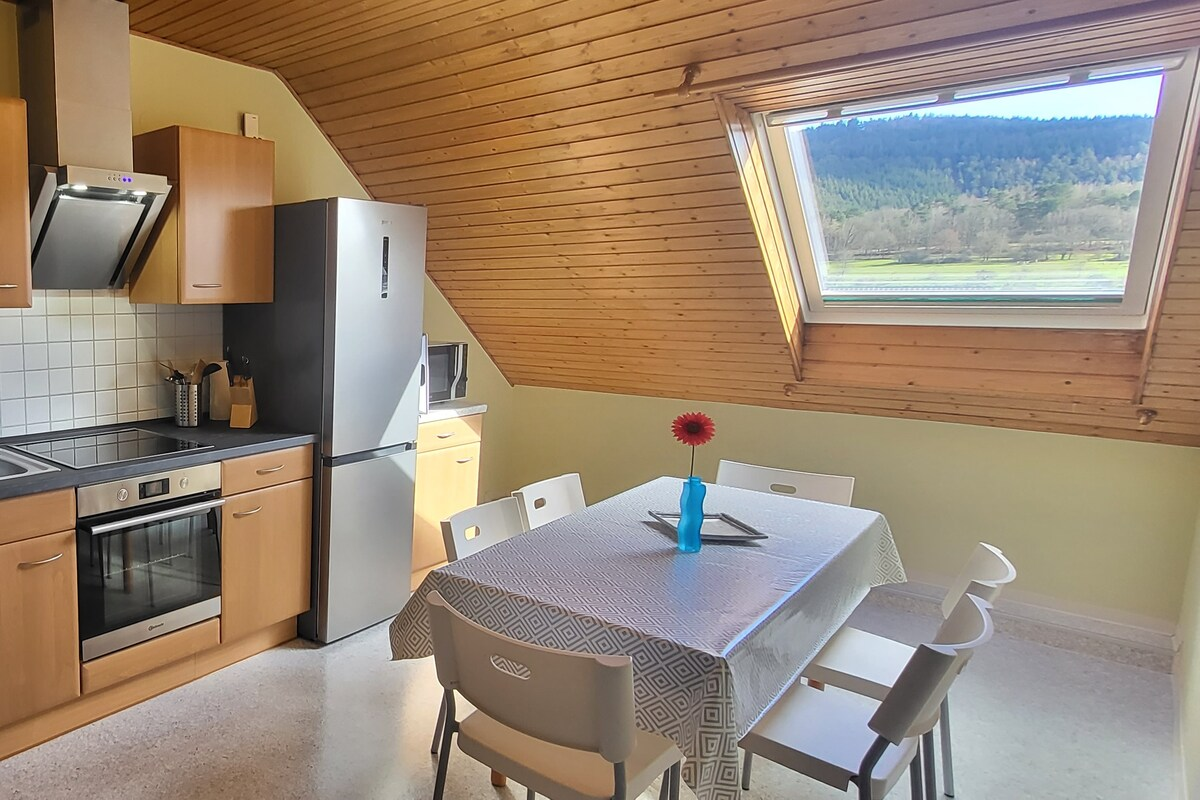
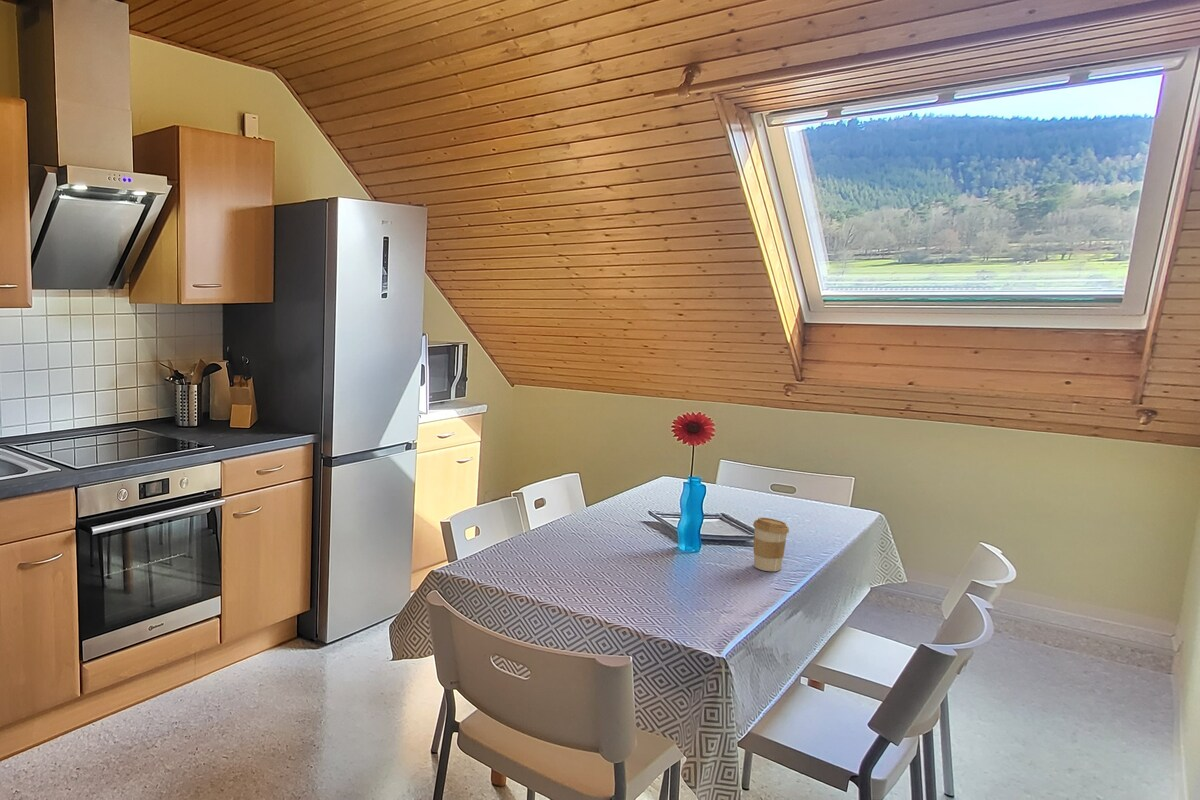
+ coffee cup (769, 543)
